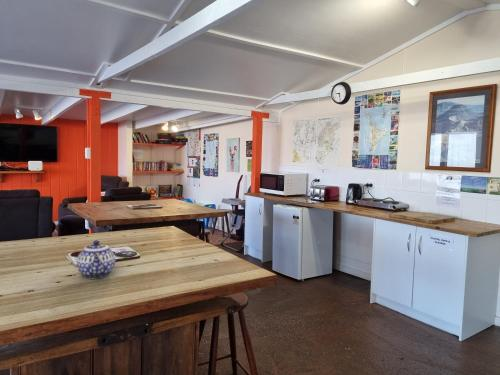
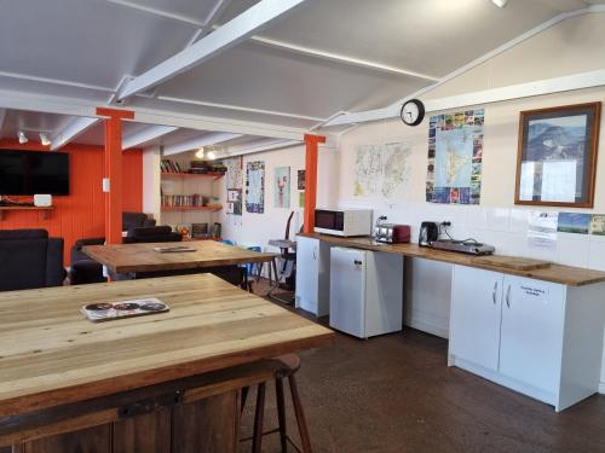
- teapot (96, 257)
